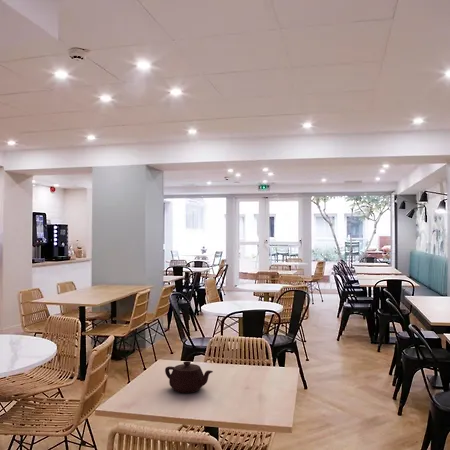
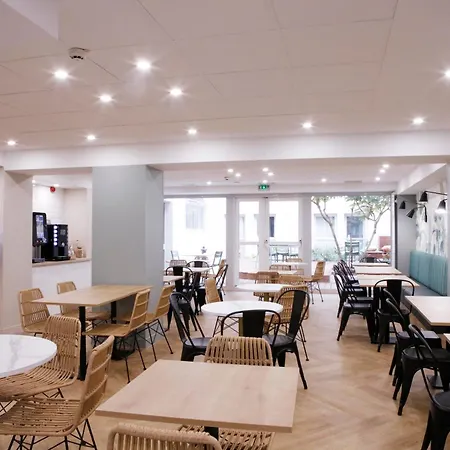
- teapot (188, 375)
